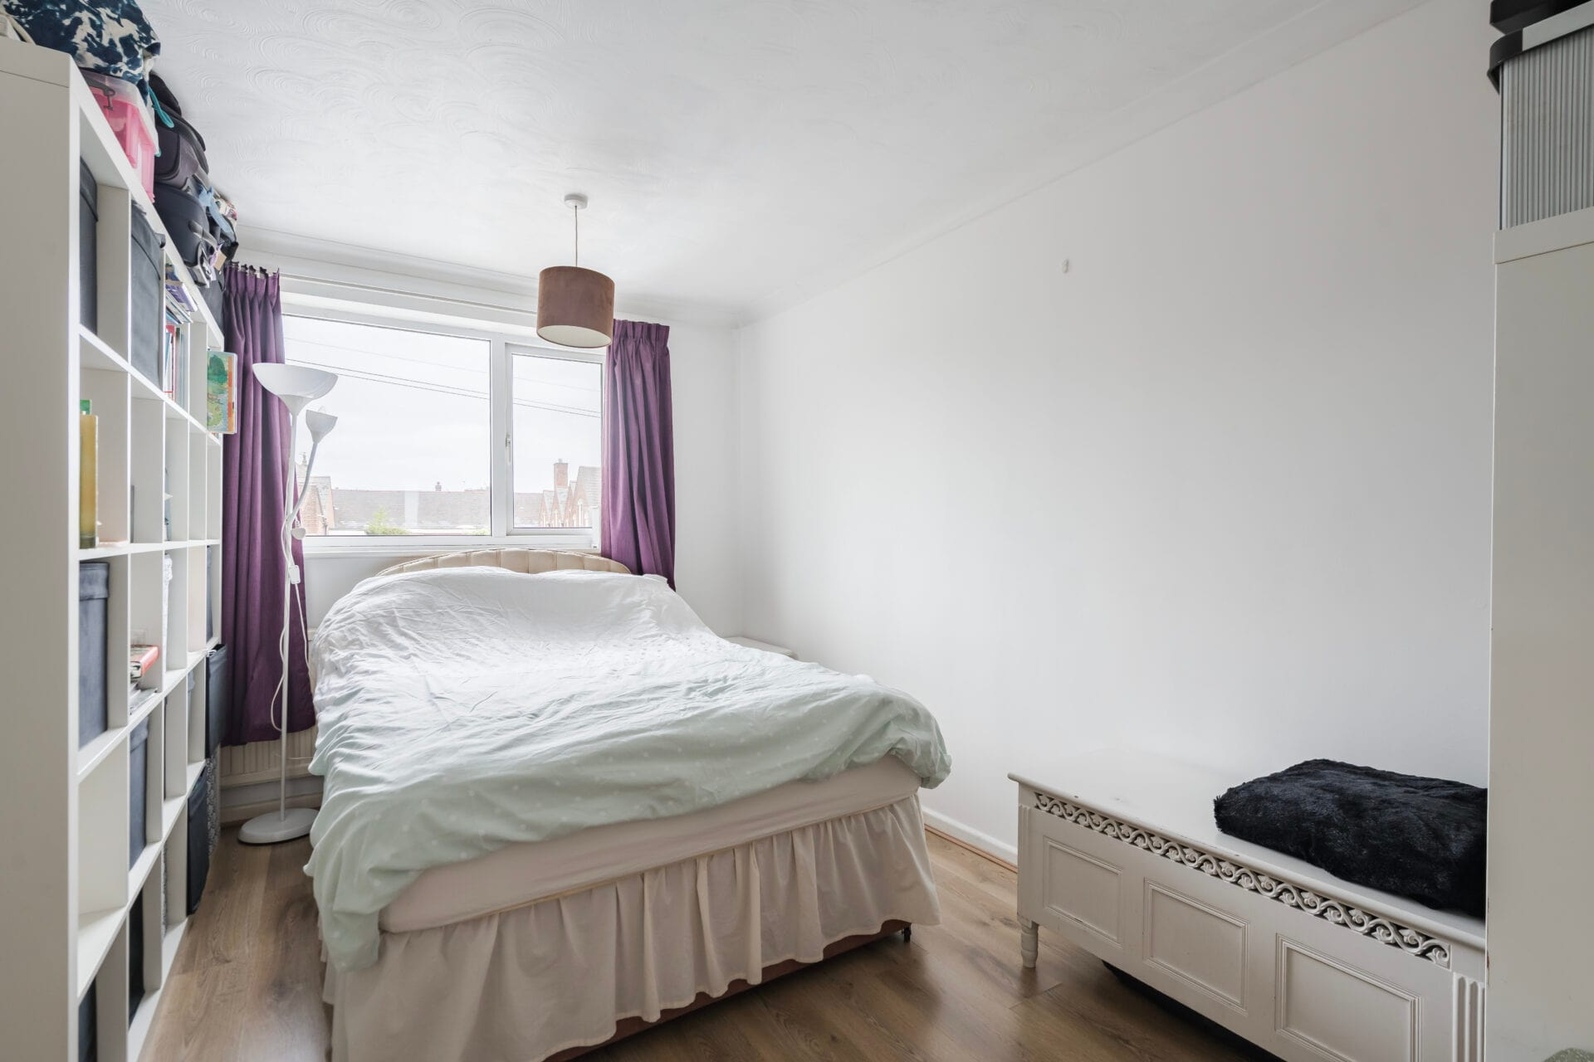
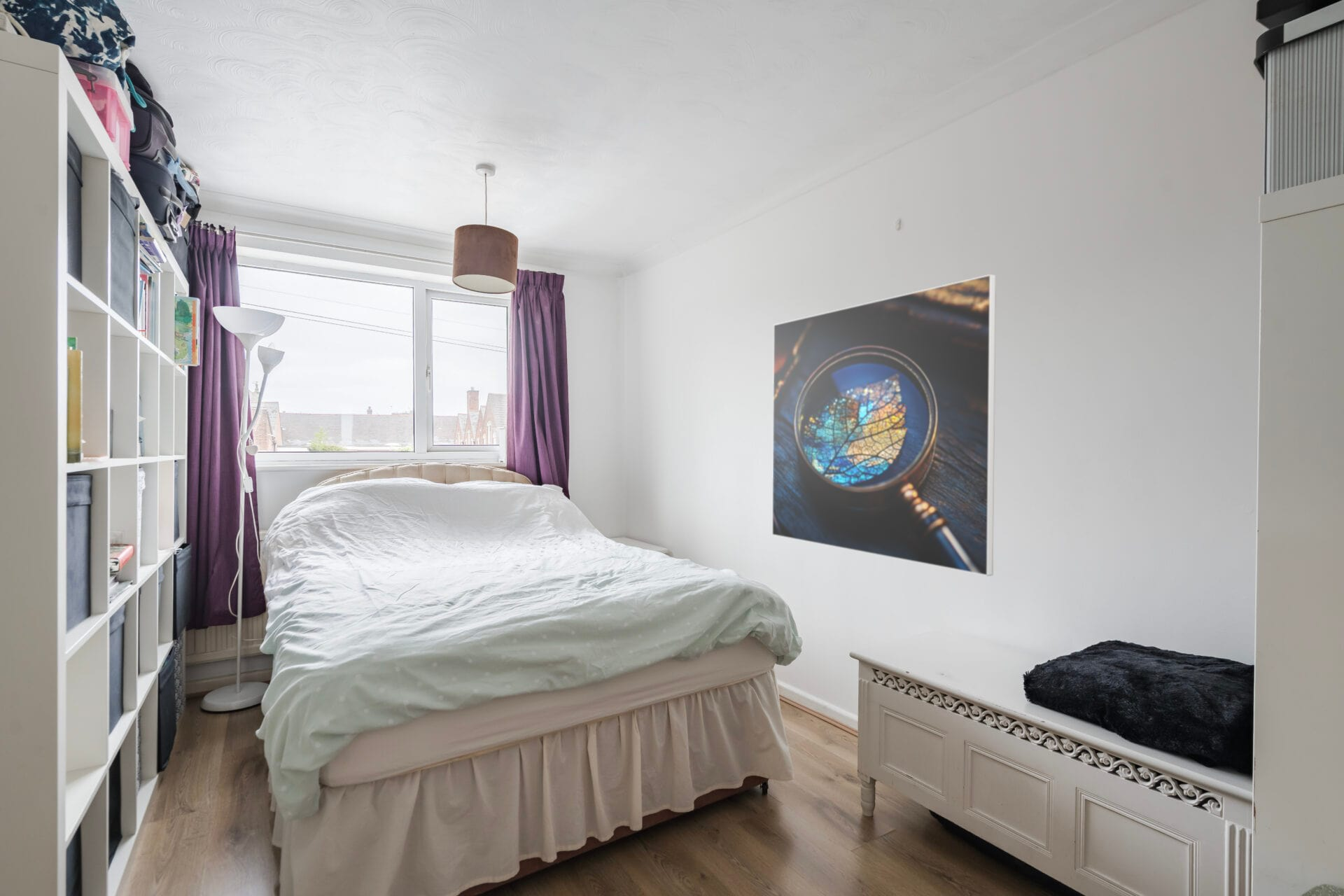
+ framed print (864, 428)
